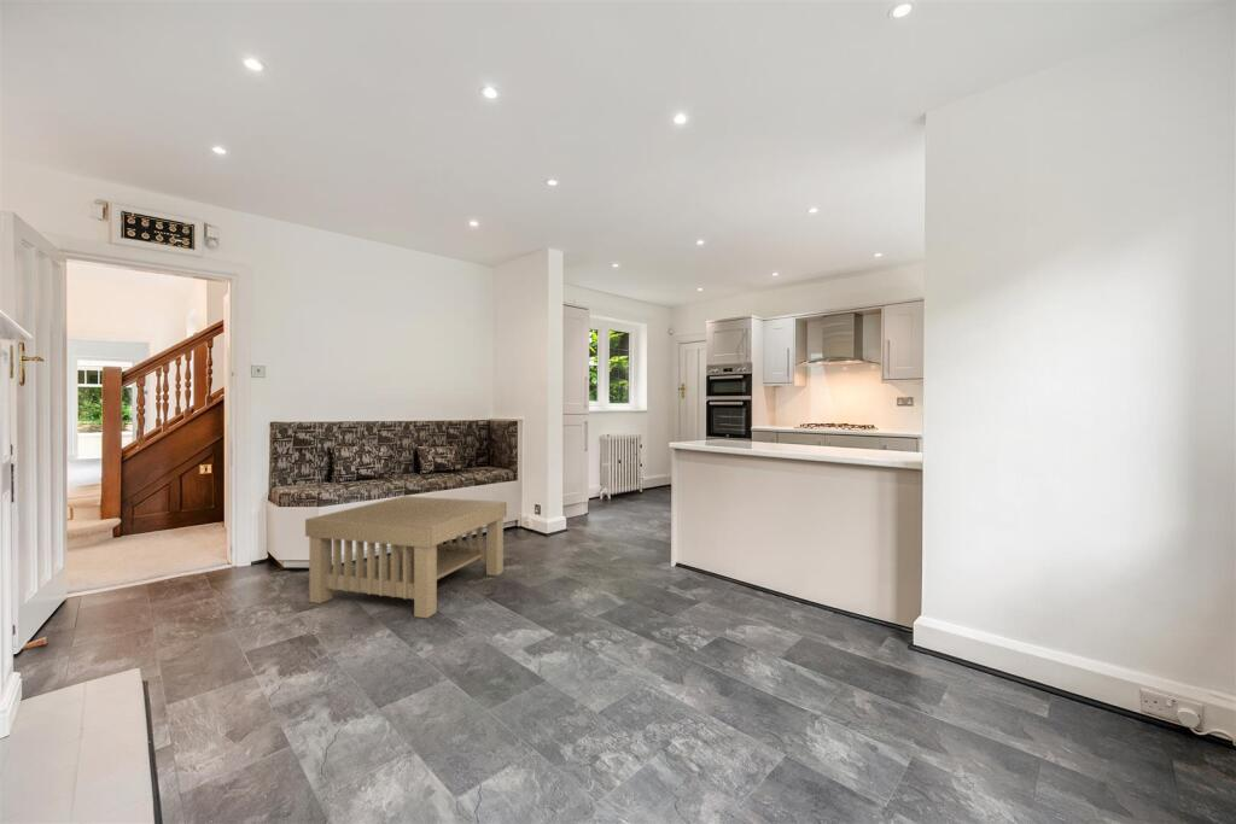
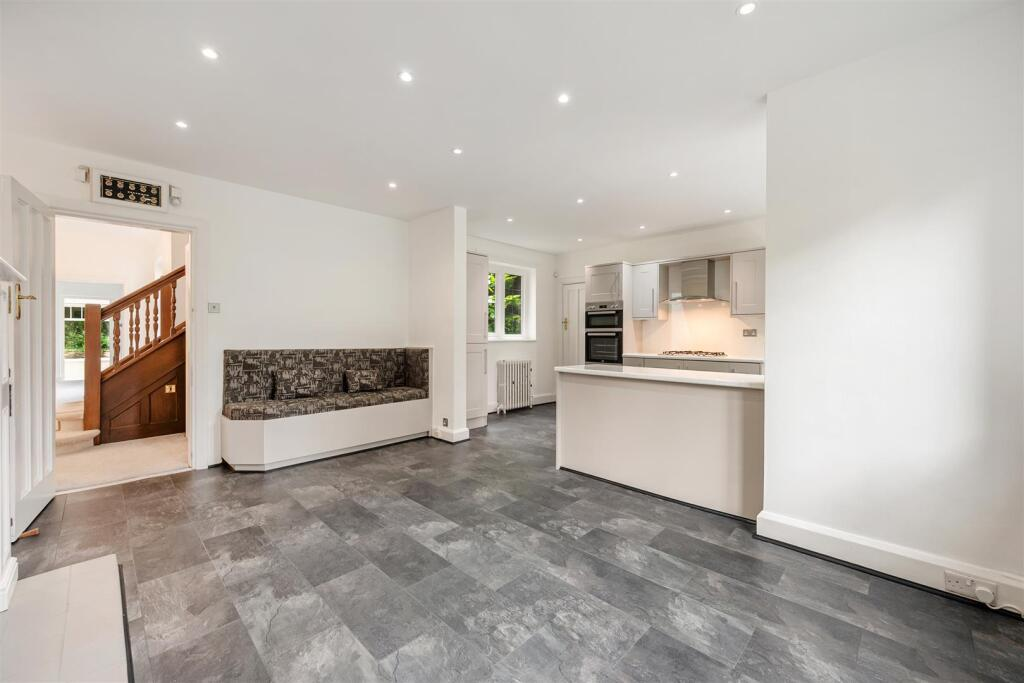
- coffee table (414, 548)
